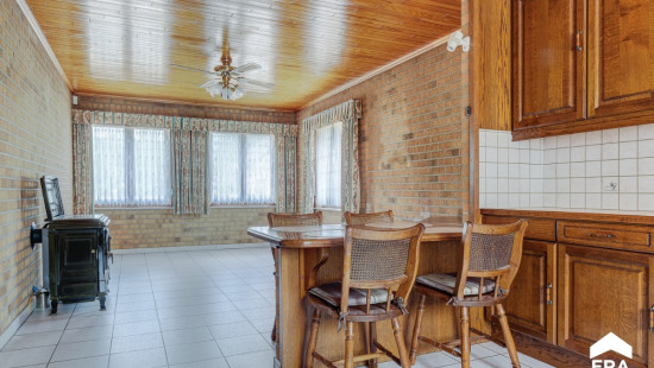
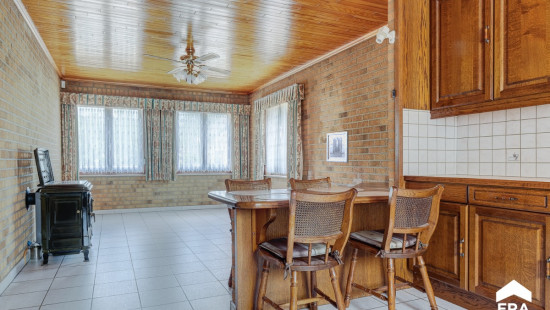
+ wall art (337, 147)
